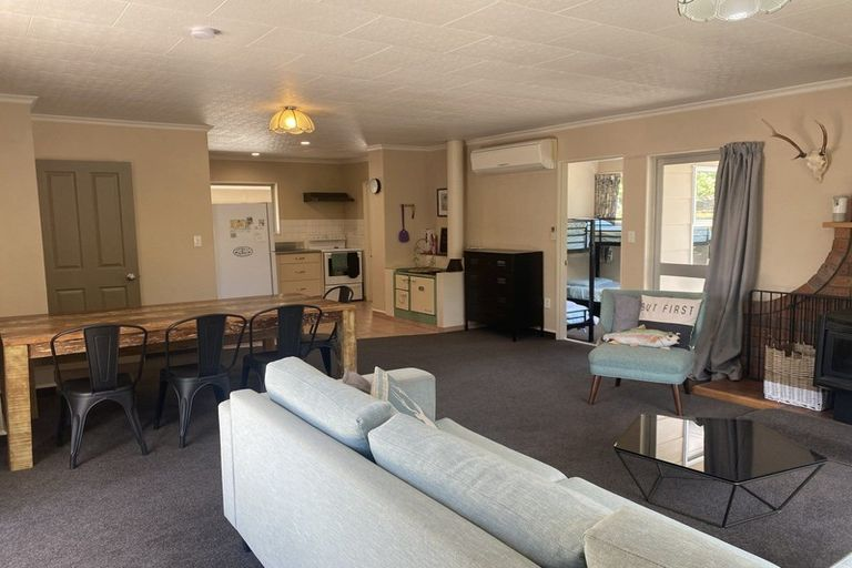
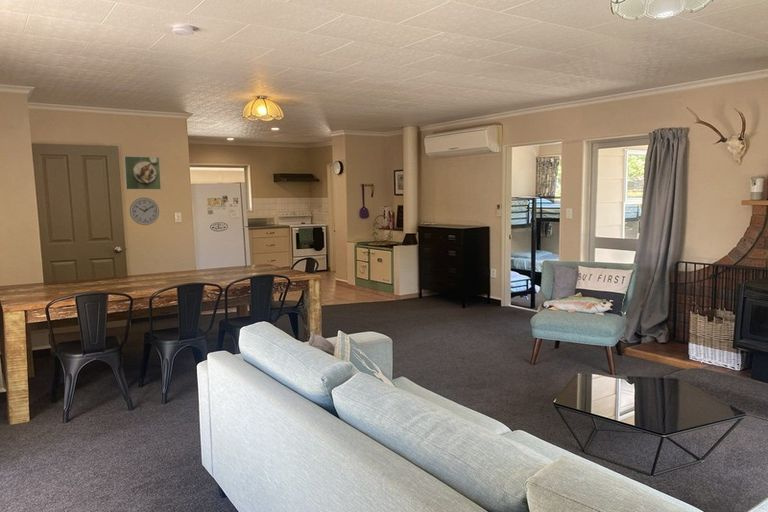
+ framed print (142, 173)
+ wall clock (144, 211)
